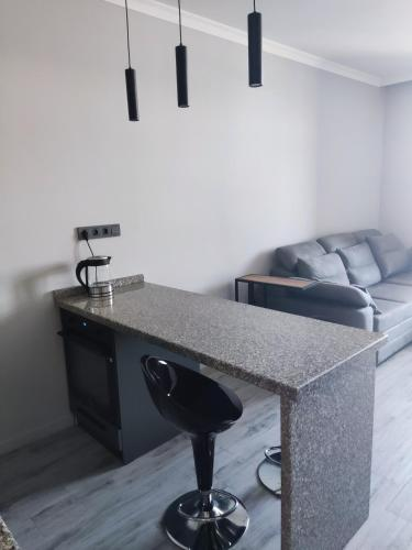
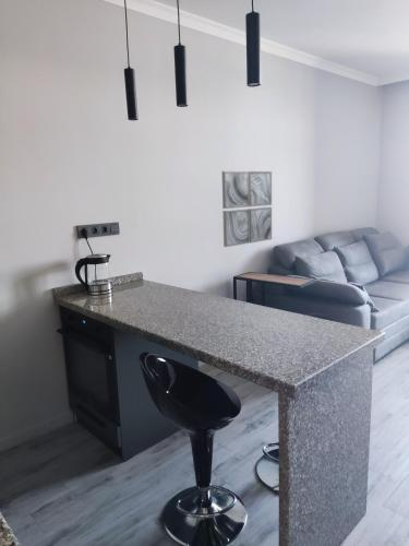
+ wall art (249, 209)
